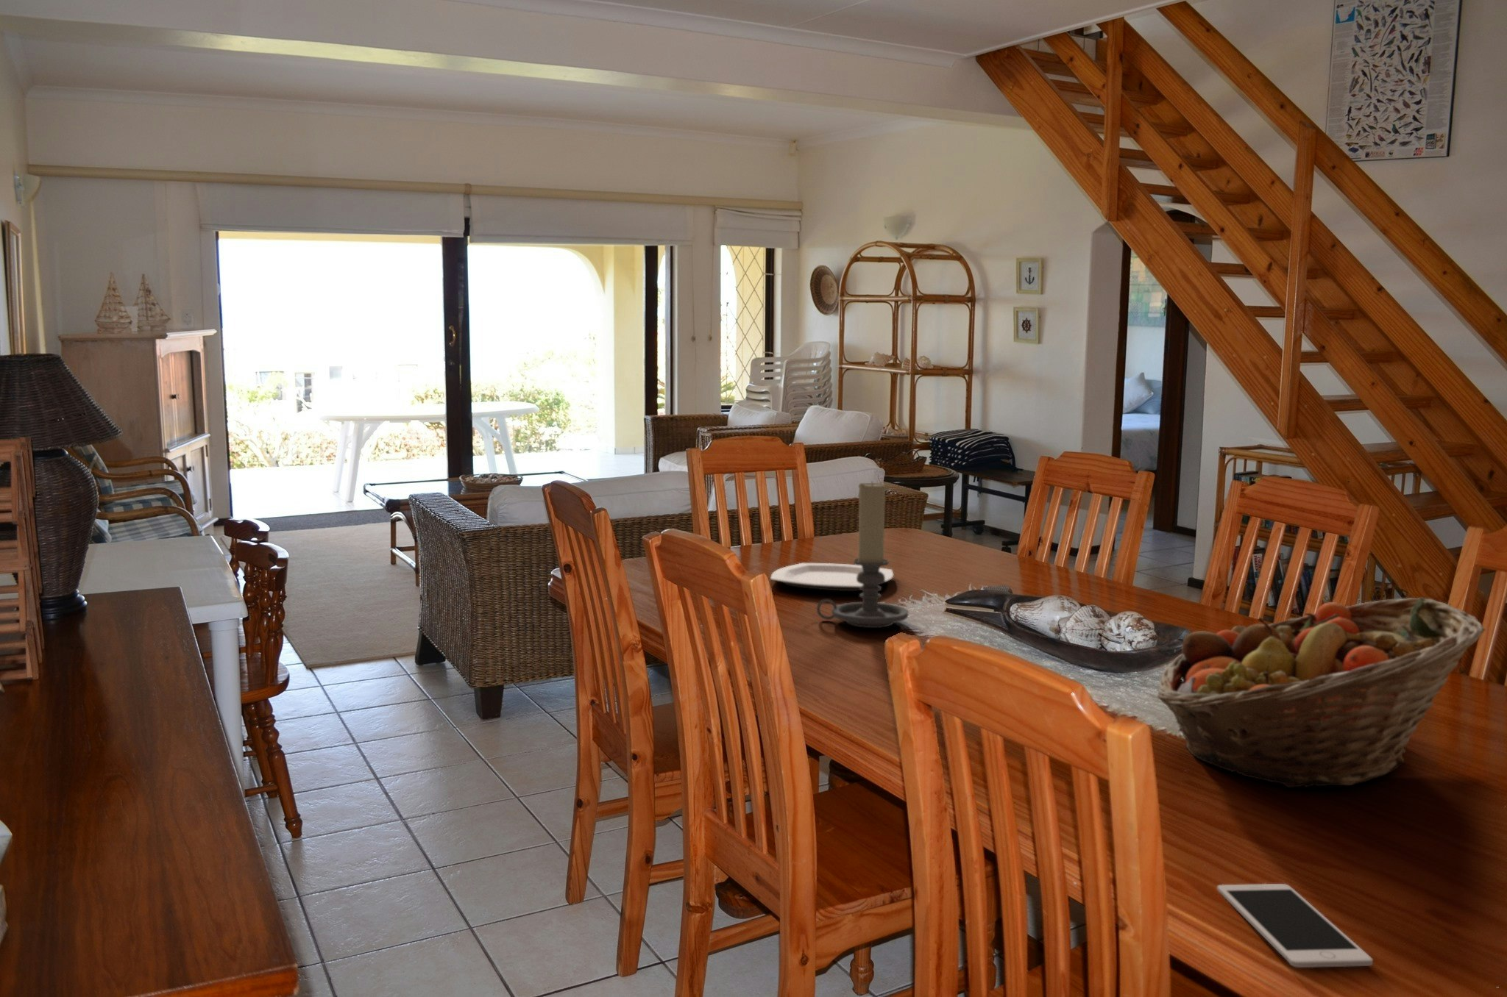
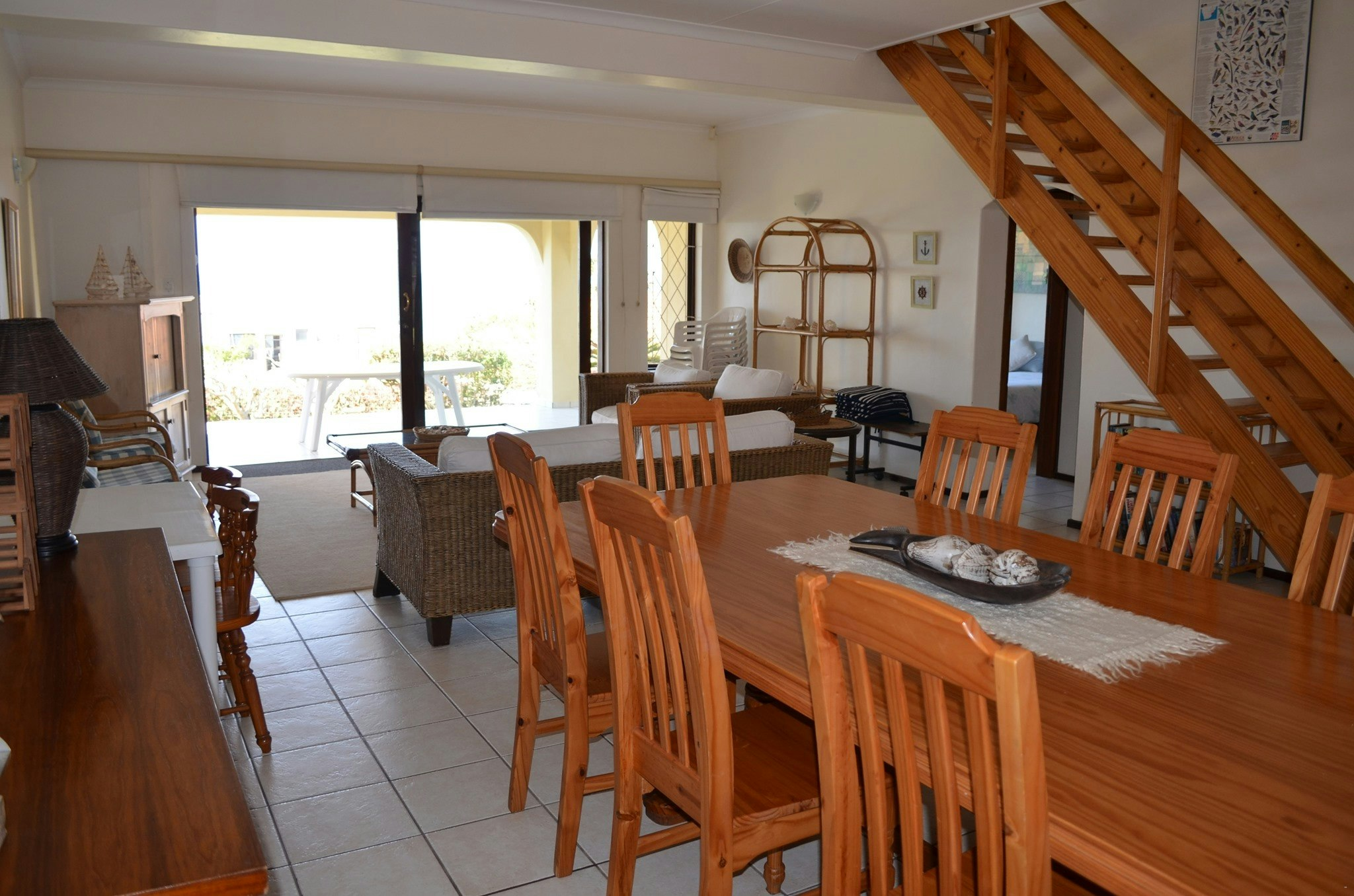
- plate (833, 578)
- fruit basket (1308, 677)
- candle holder (864, 552)
- cell phone (1289, 922)
